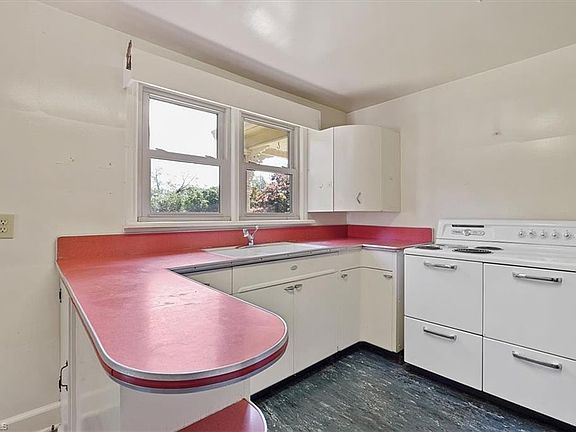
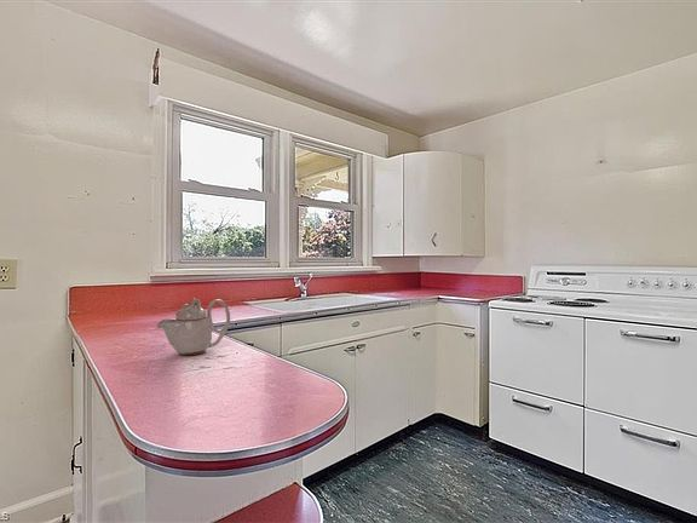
+ teapot (195, 324)
